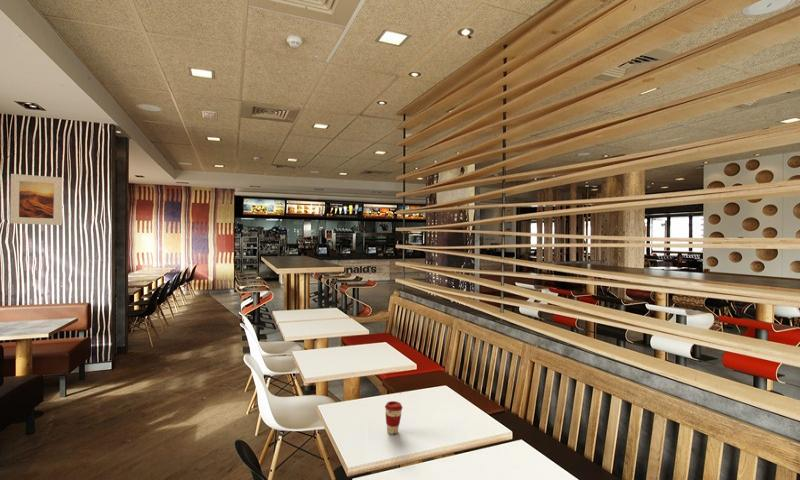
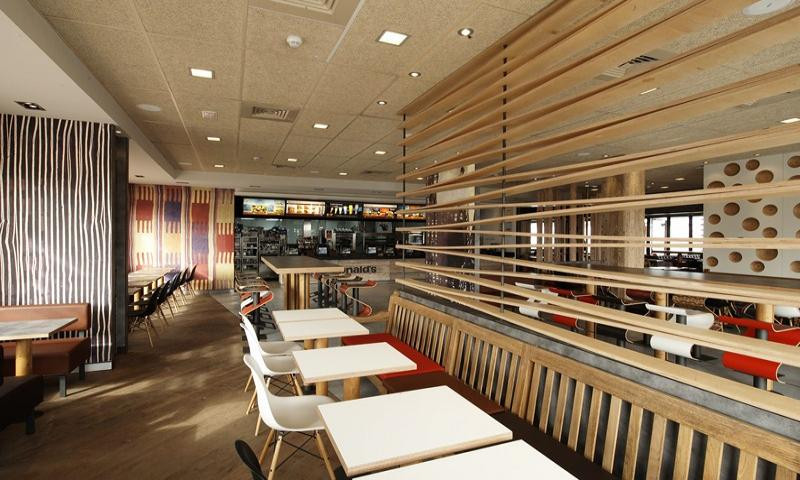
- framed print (36, 200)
- coffee cup (393, 417)
